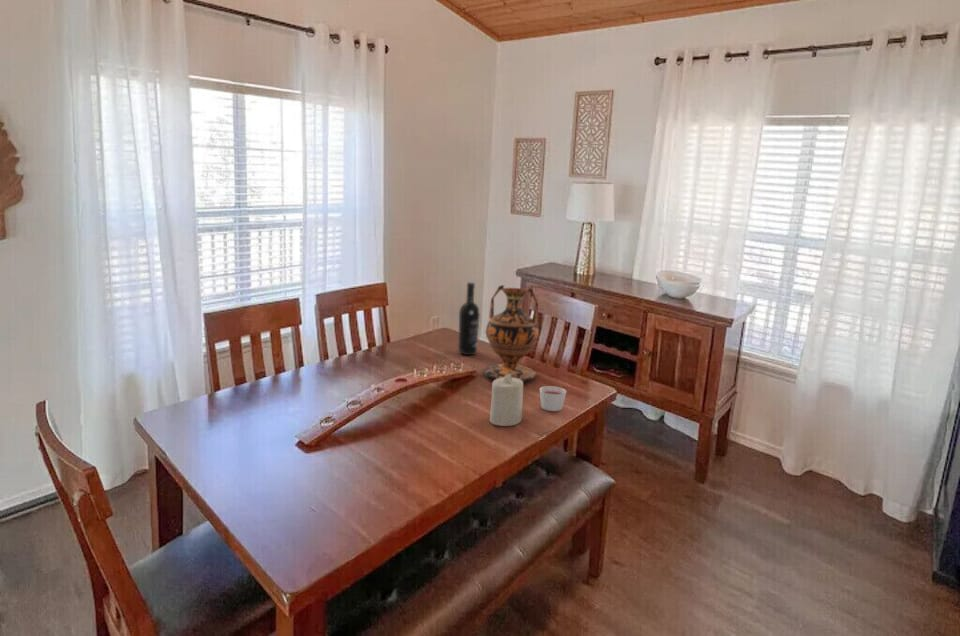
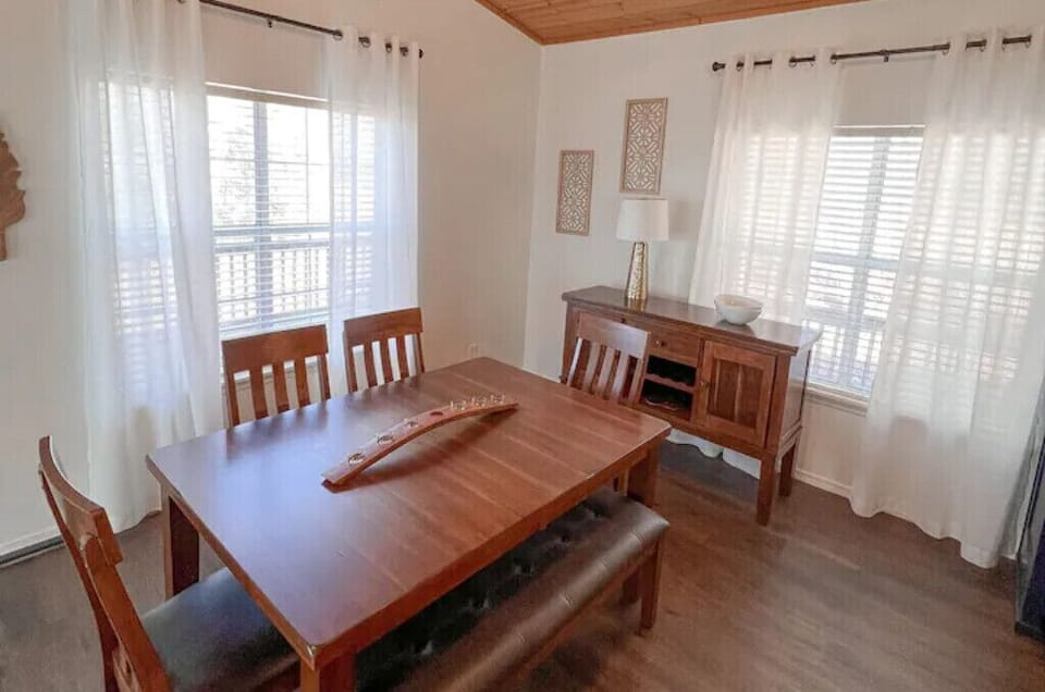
- wine bottle (469, 318)
- candle (552, 399)
- vase (512, 331)
- candle (506, 397)
